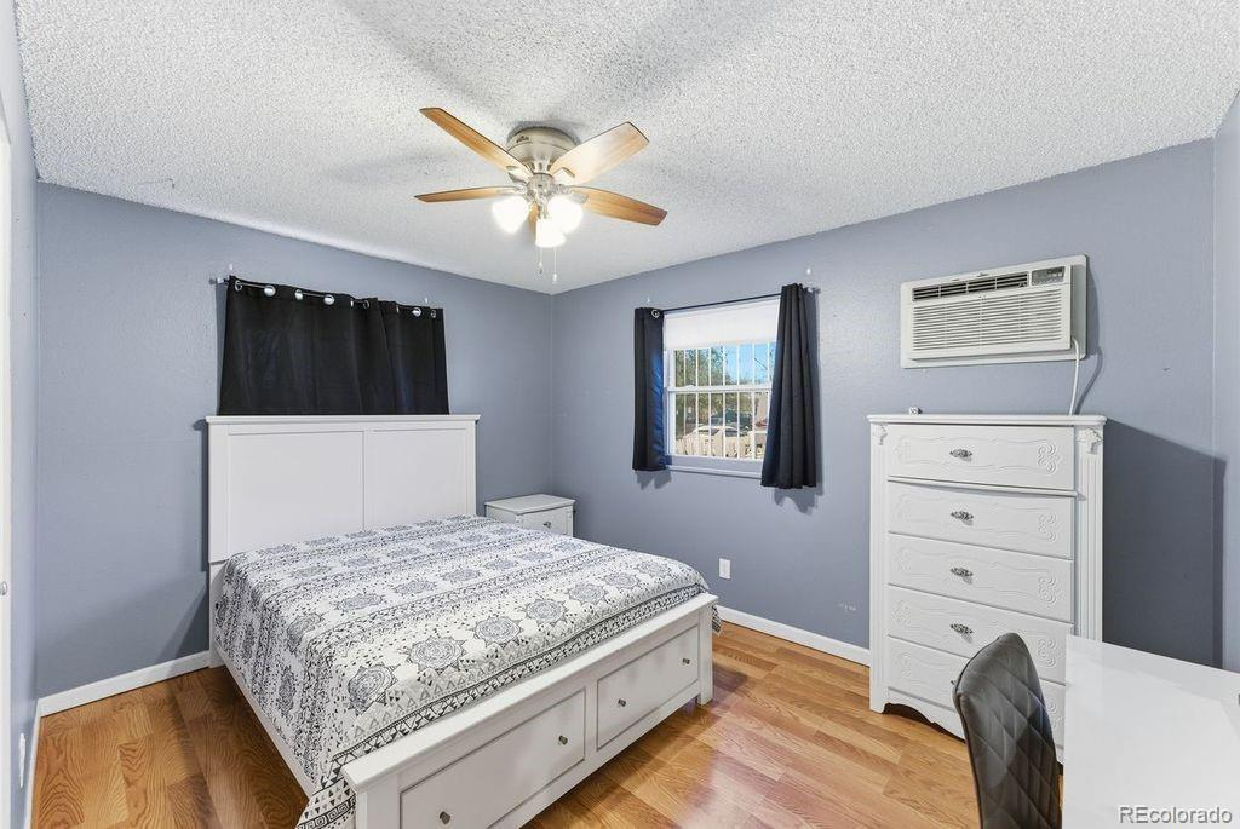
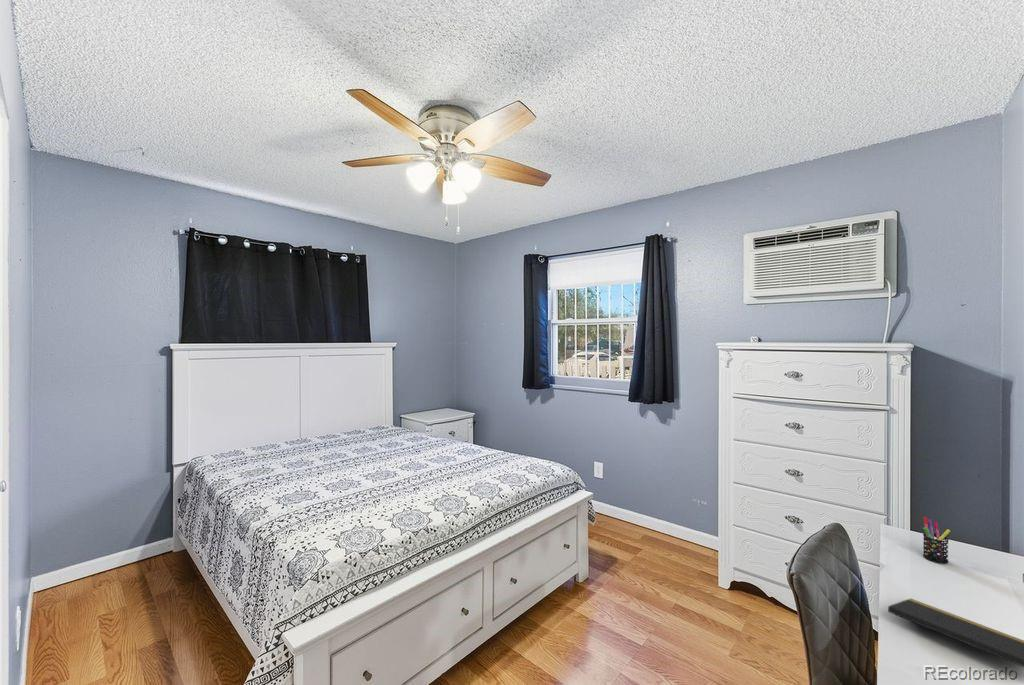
+ pen holder (932, 539)
+ notepad (961, 629)
